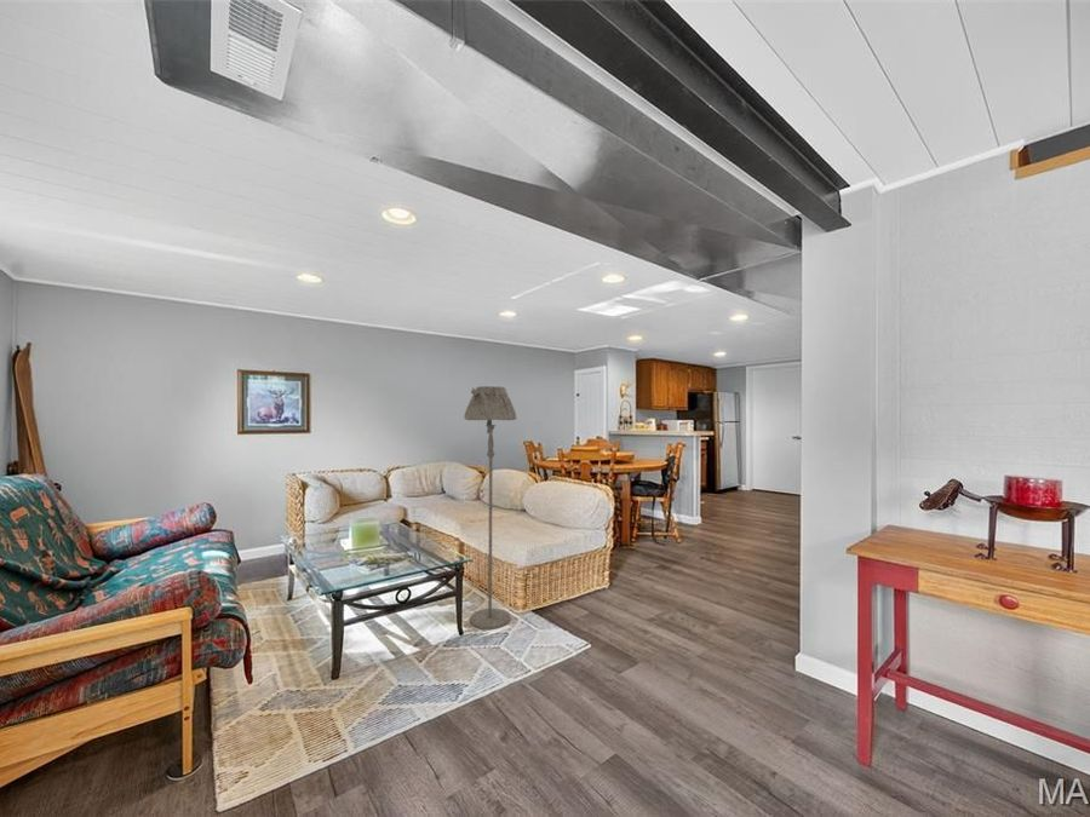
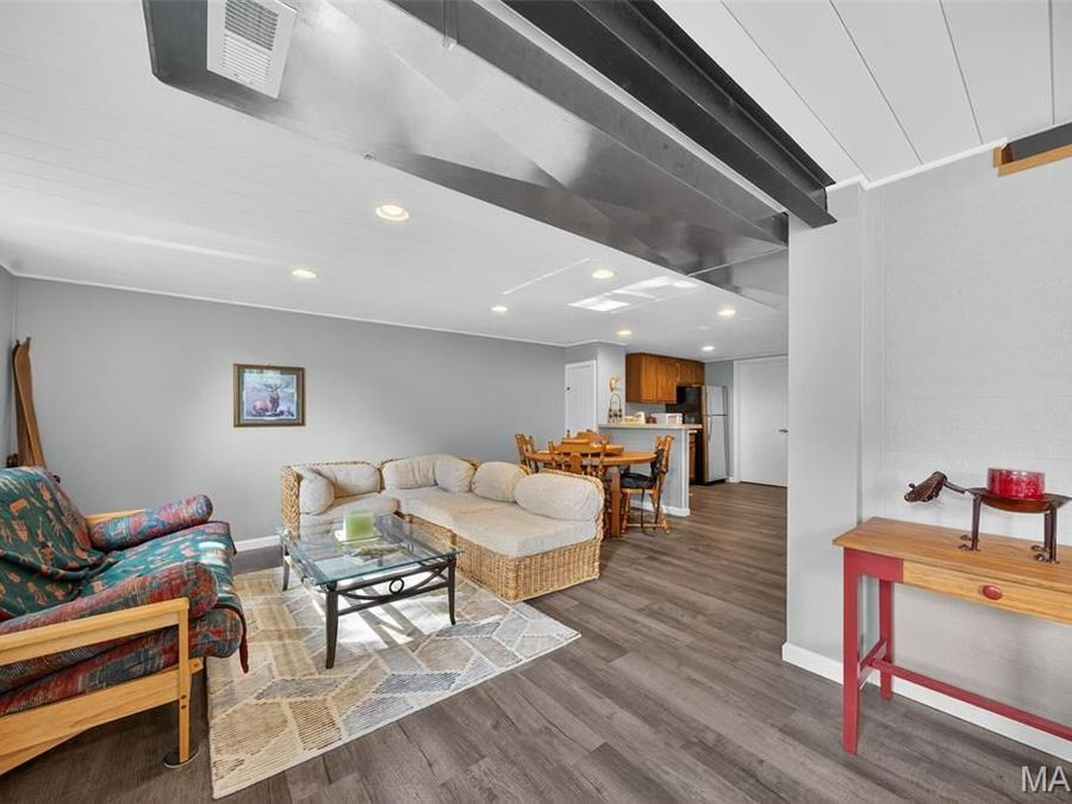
- floor lamp (489, 502)
